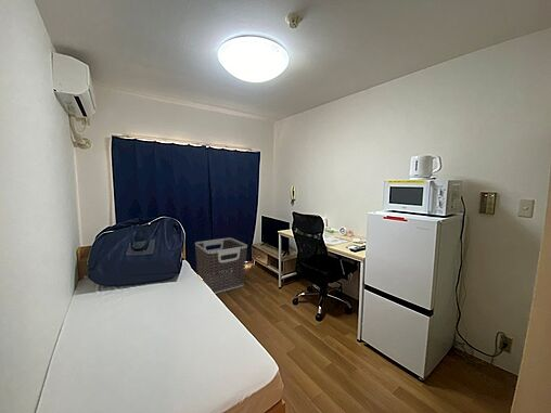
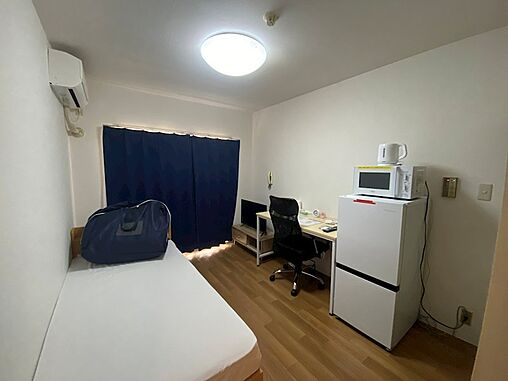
- clothes hamper (220, 263)
